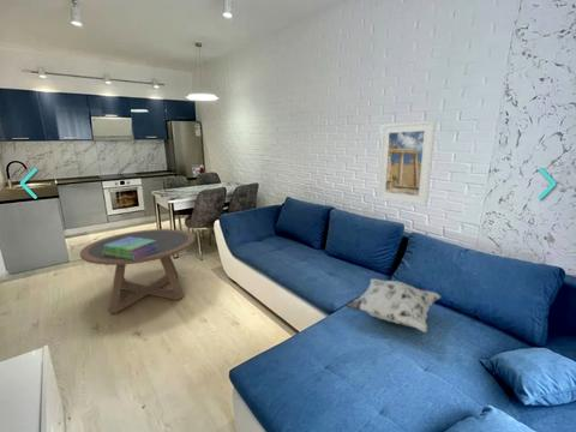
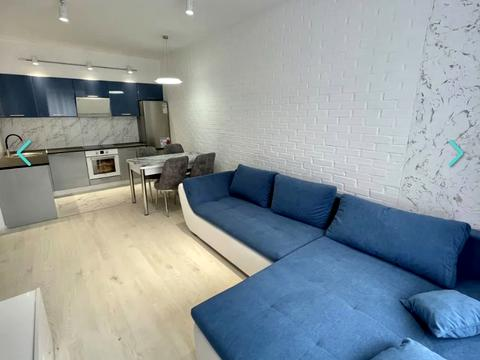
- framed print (403, 163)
- decorative pillow (394, 300)
- stack of books (131, 247)
- coffee table (143, 262)
